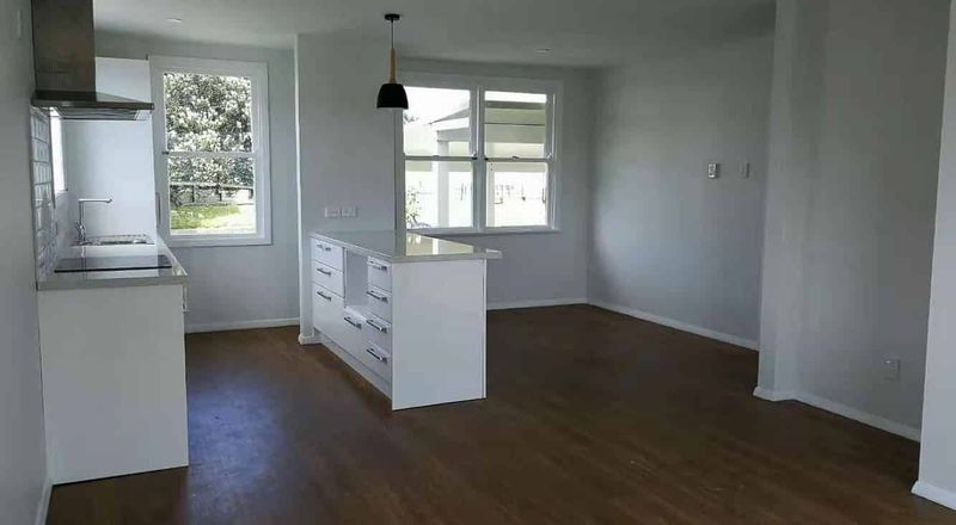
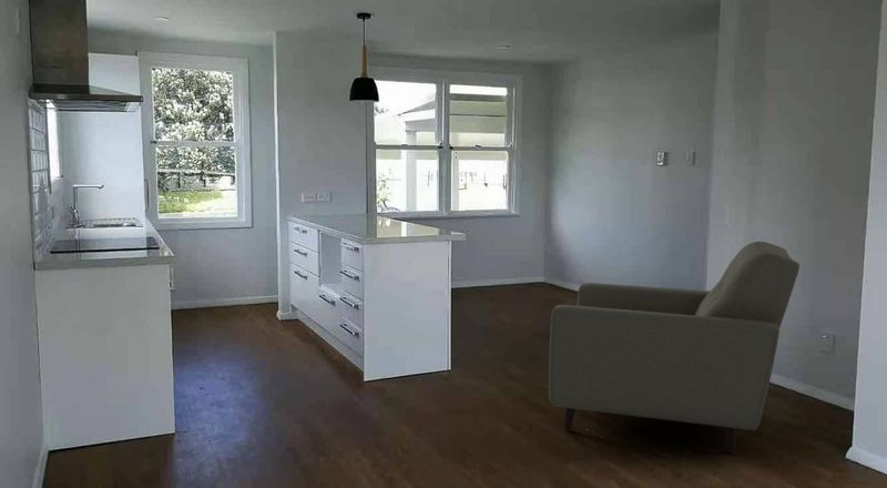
+ chair (669, 334)
